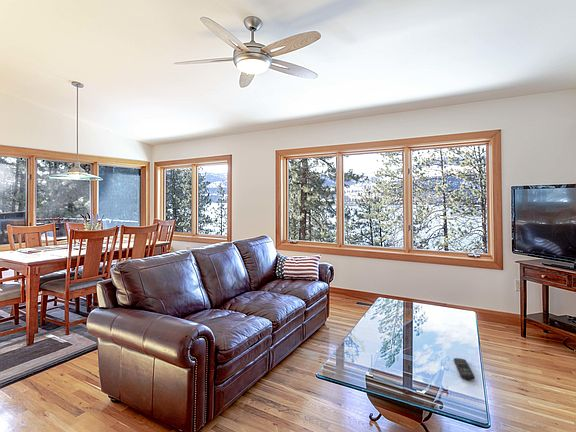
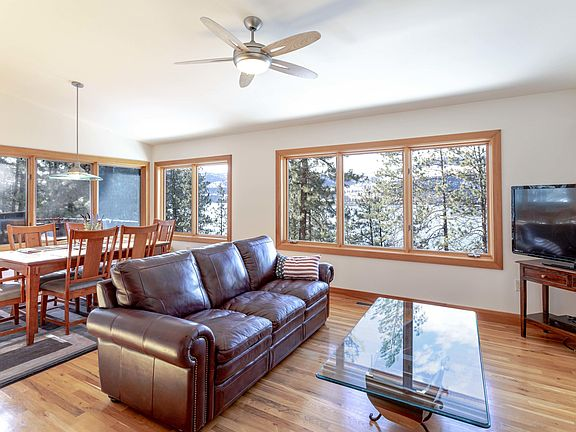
- remote control (463, 367)
